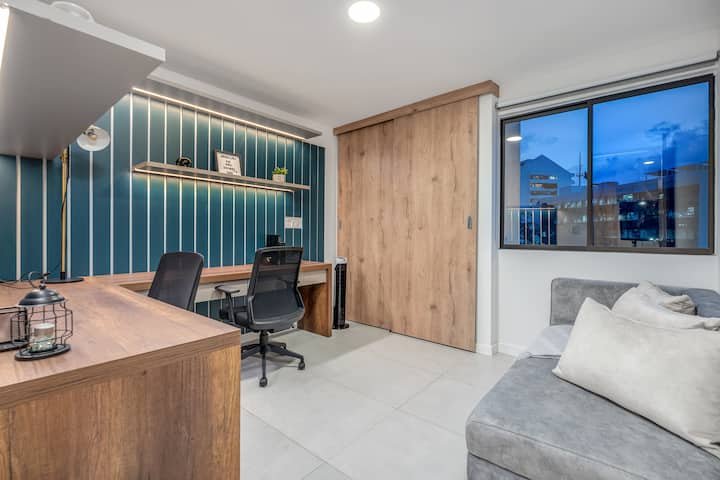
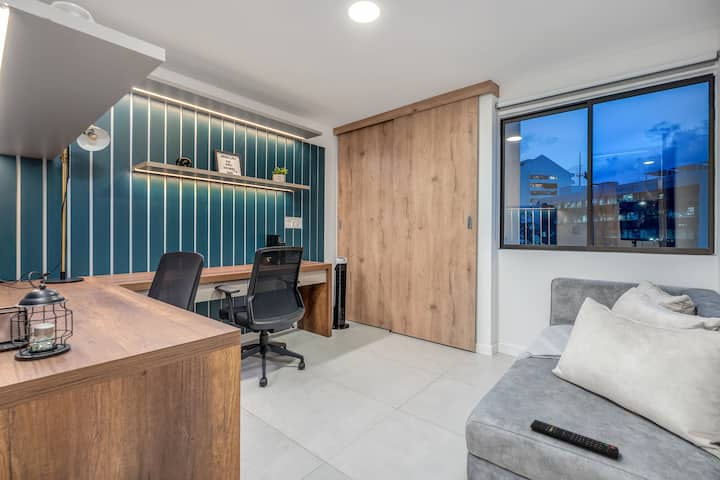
+ remote control (572, 438)
